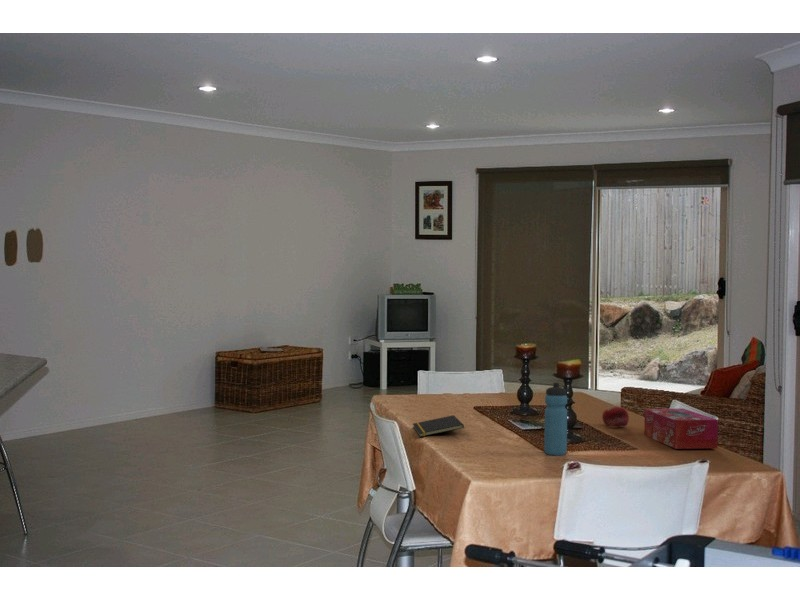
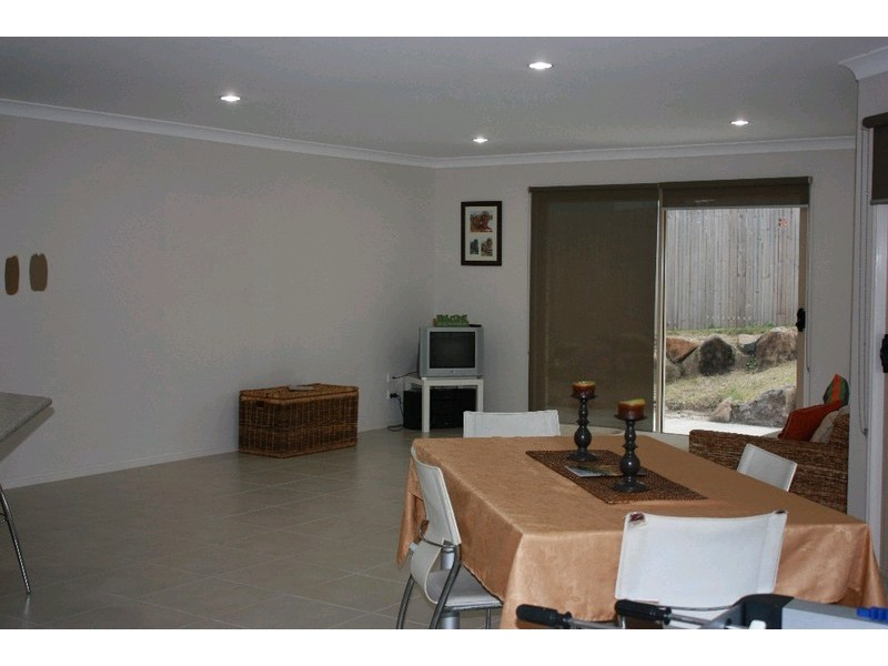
- notepad (437, 425)
- water bottle (555, 418)
- tissue box (679, 427)
- fruit (615, 416)
